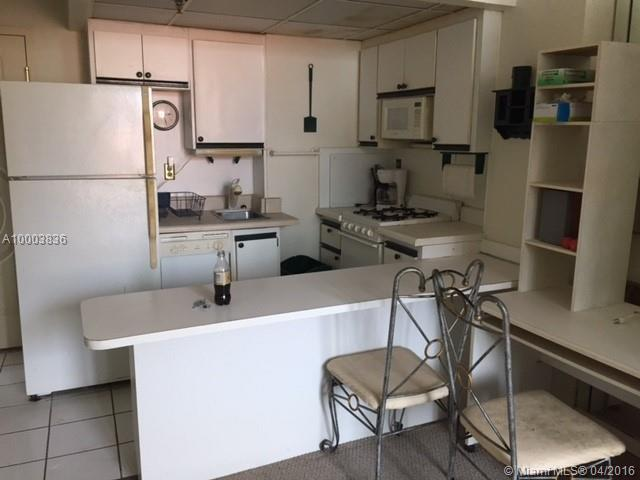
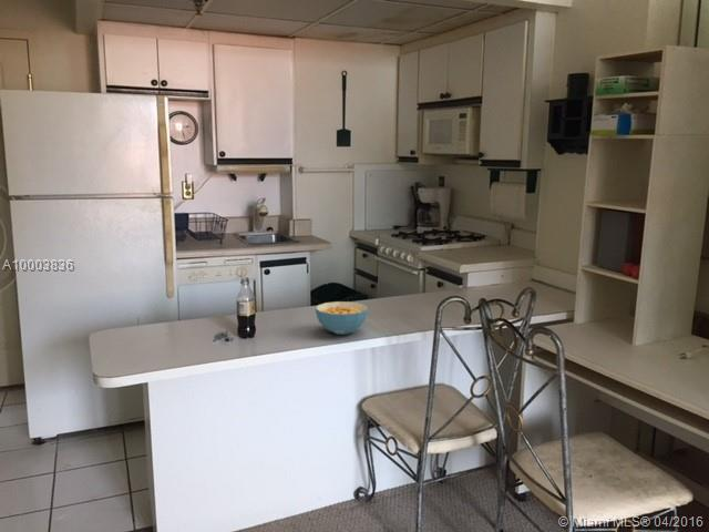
+ cereal bowl (341, 319)
